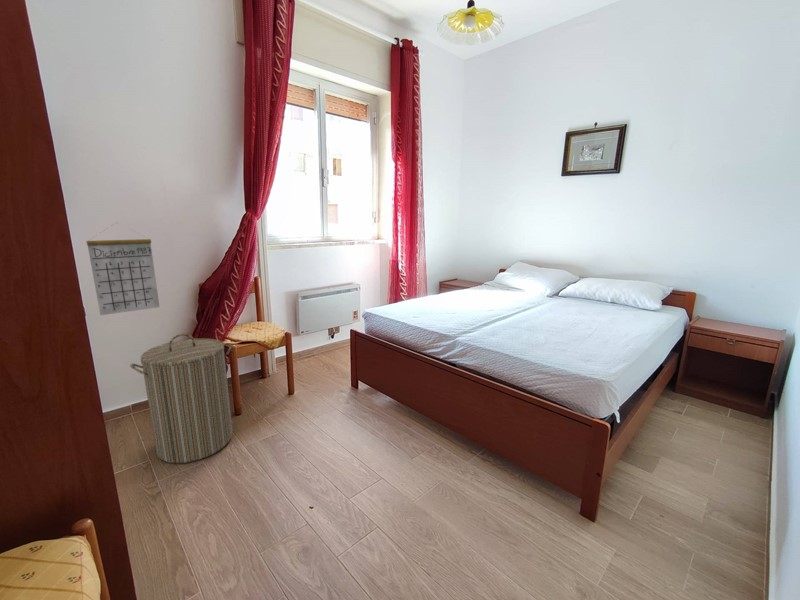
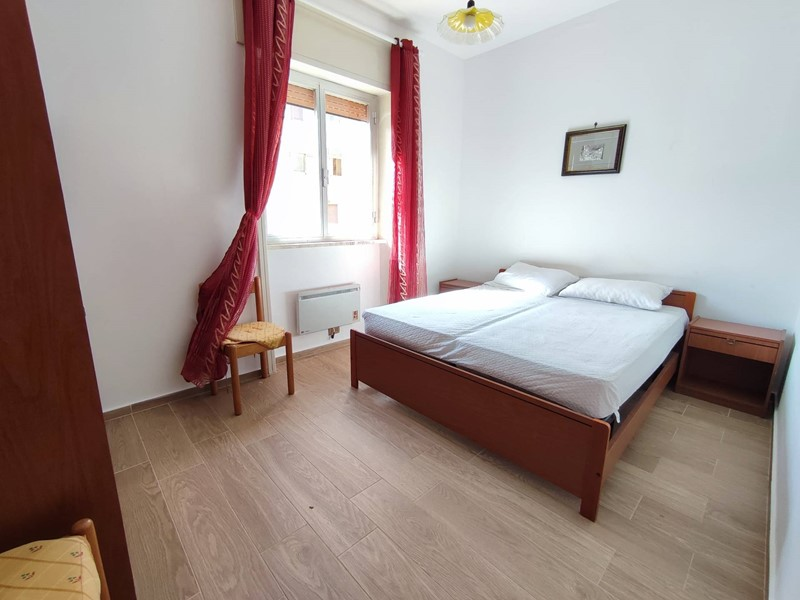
- laundry hamper (189, 389)
- calendar (124, 267)
